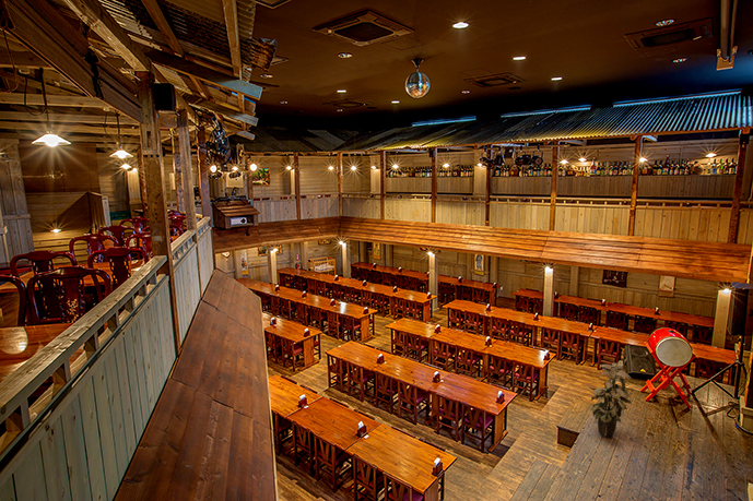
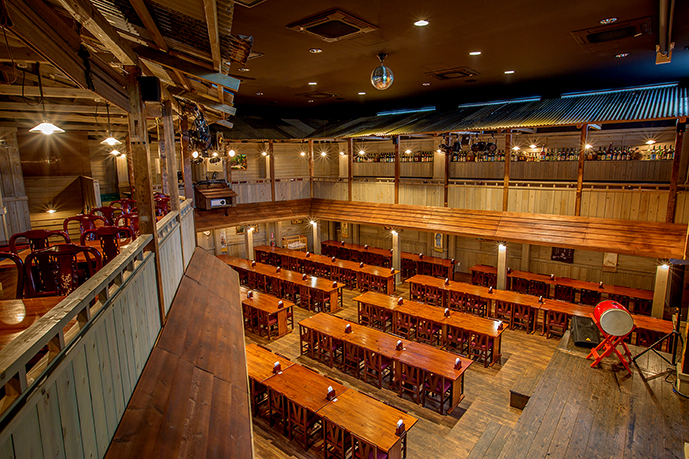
- indoor plant (608, 398)
